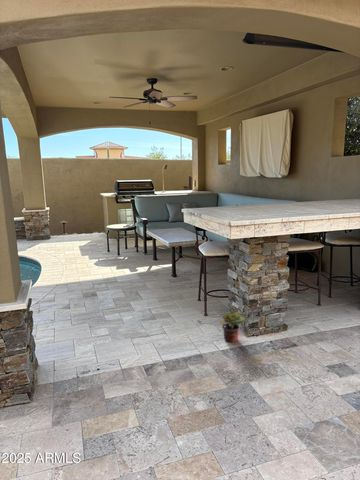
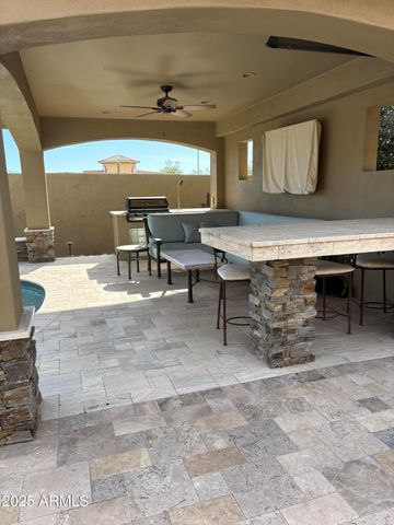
- potted plant (232, 324)
